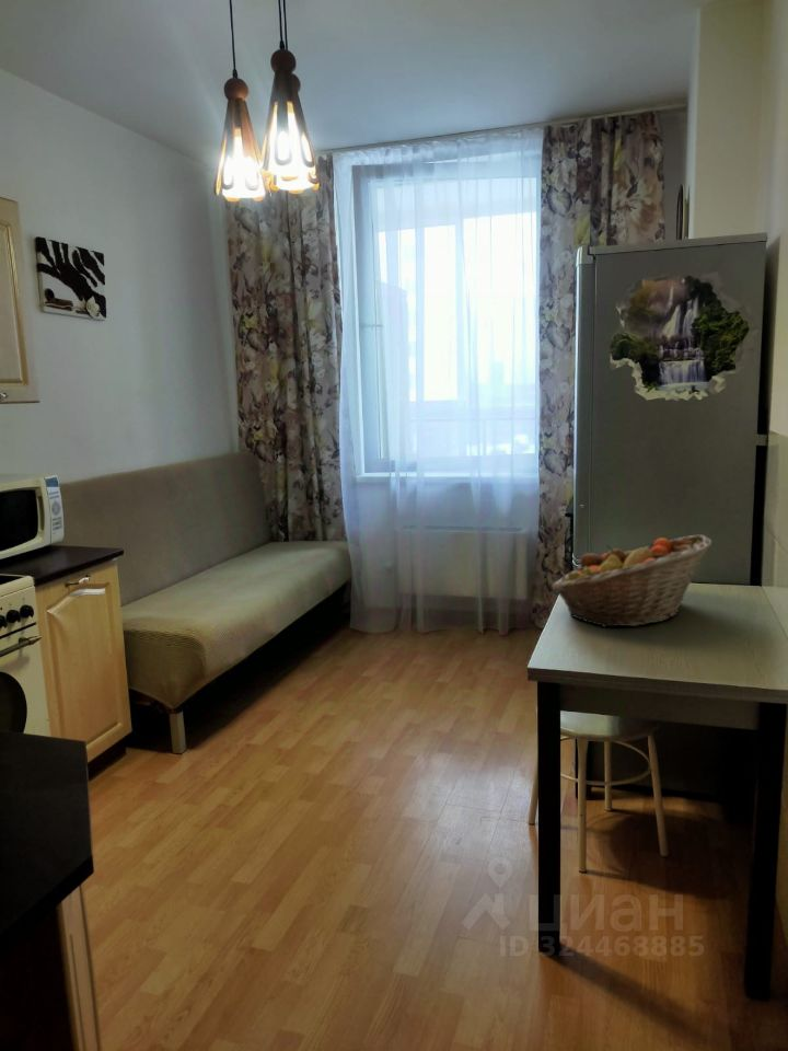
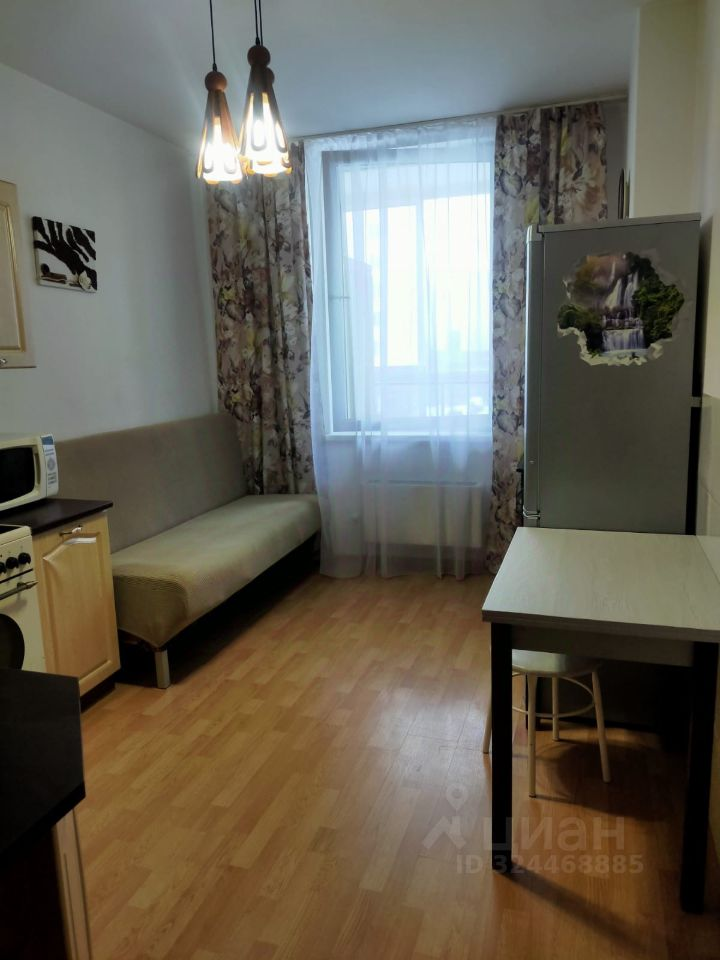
- fruit basket (631, 575)
